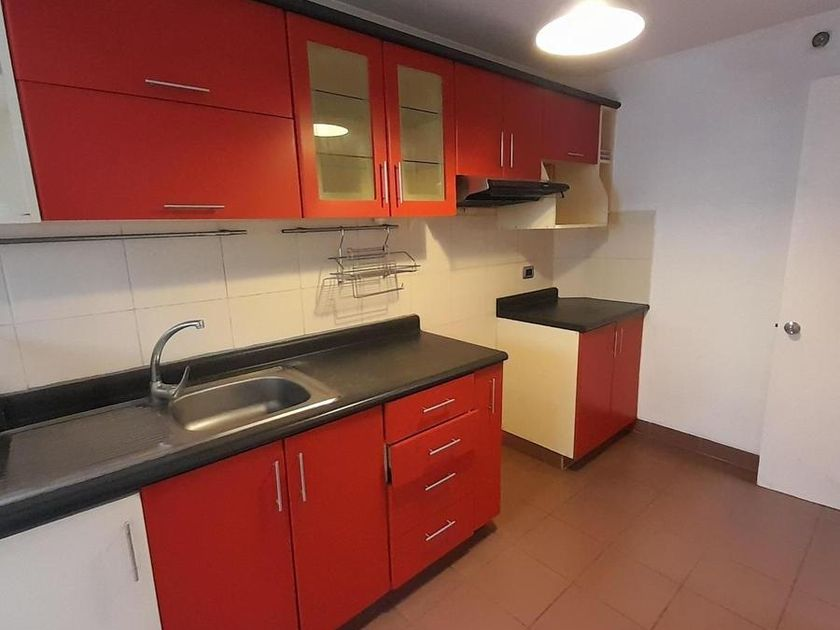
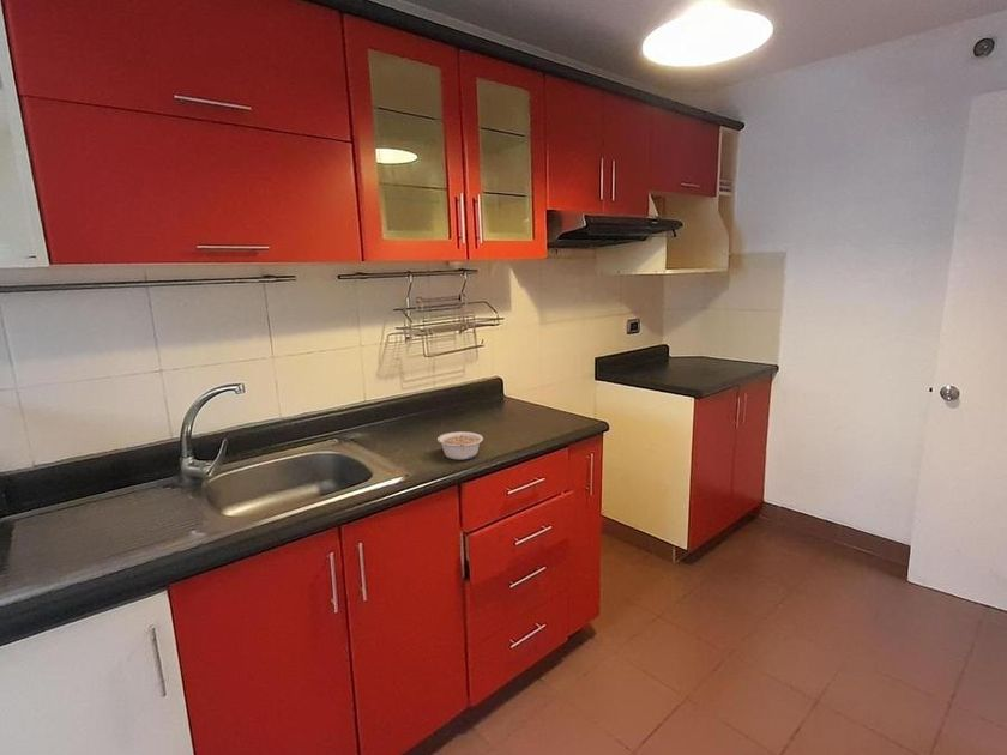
+ legume (462, 445)
